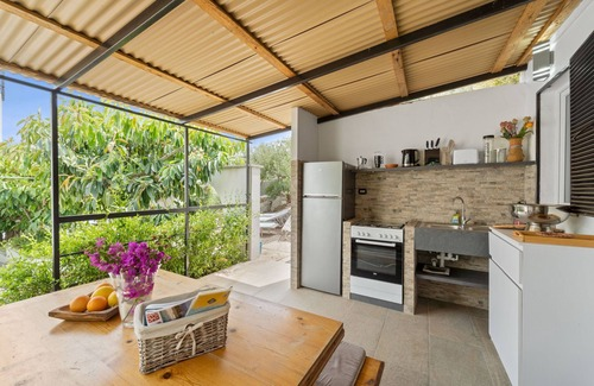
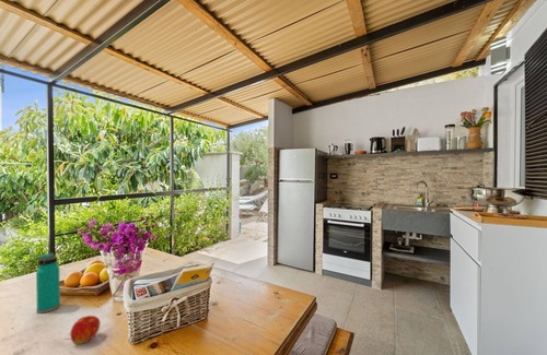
+ water bottle (48, 281)
+ apple (85, 329)
